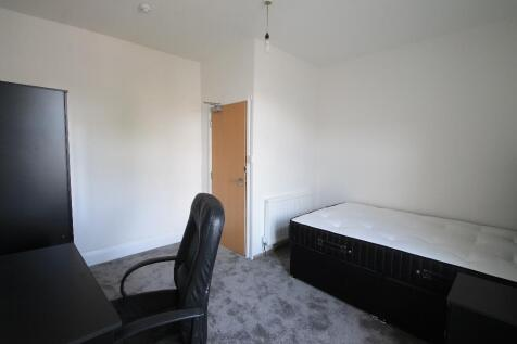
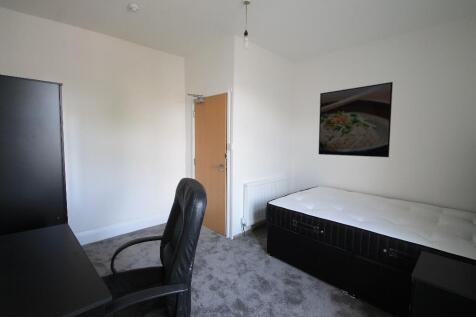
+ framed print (351, 122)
